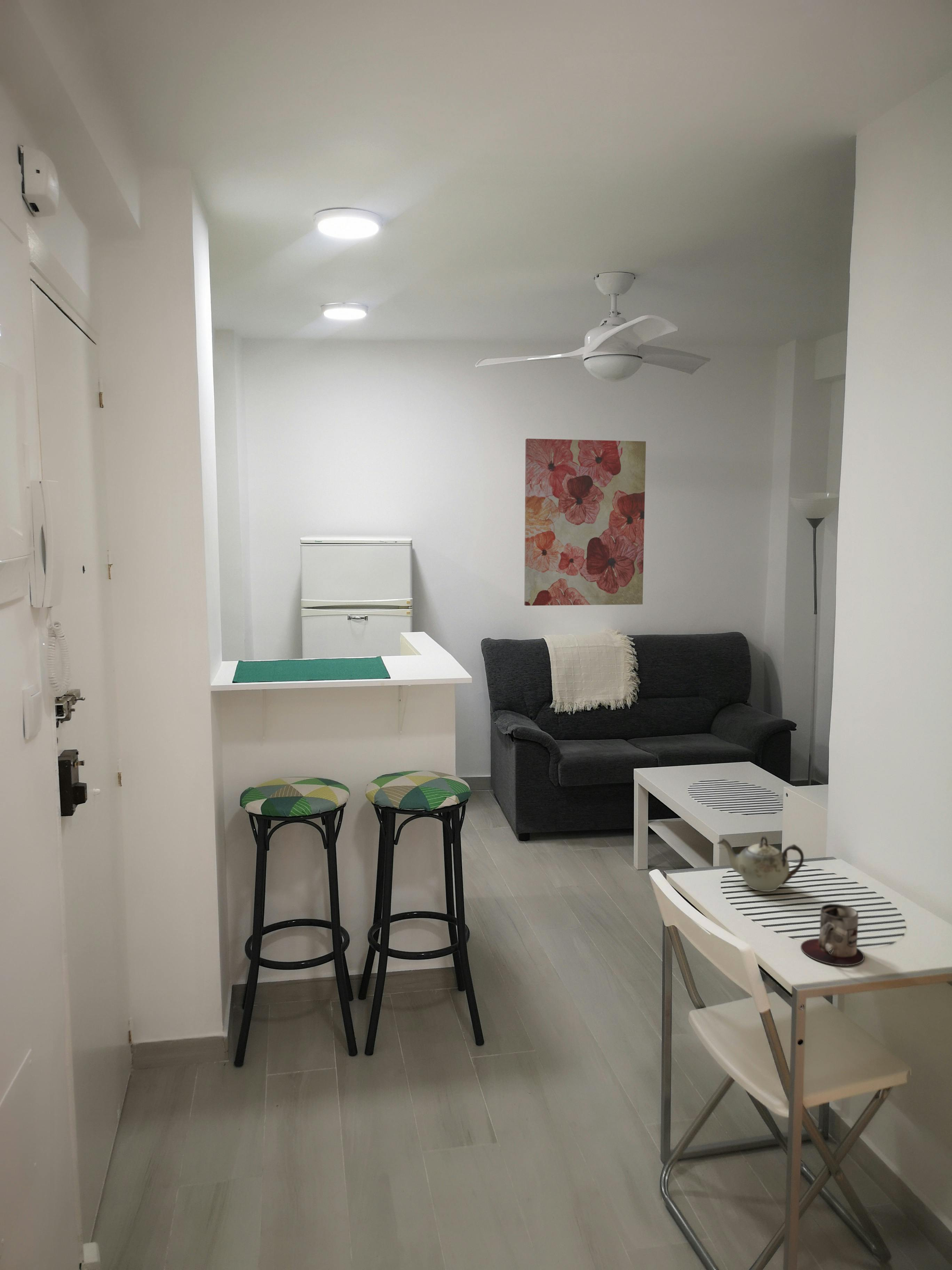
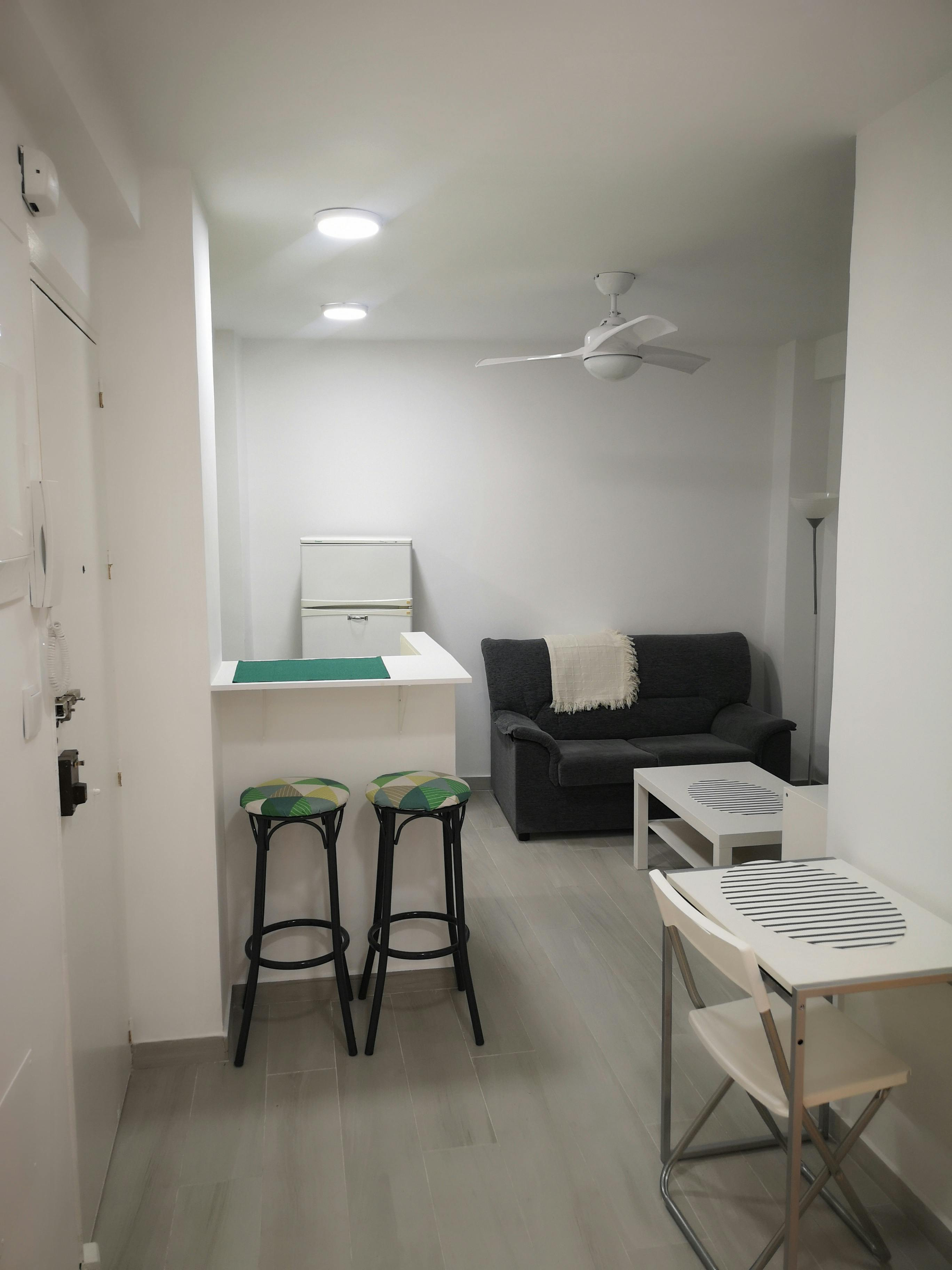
- teapot (759, 860)
- mug (833, 932)
- wall art (585, 523)
